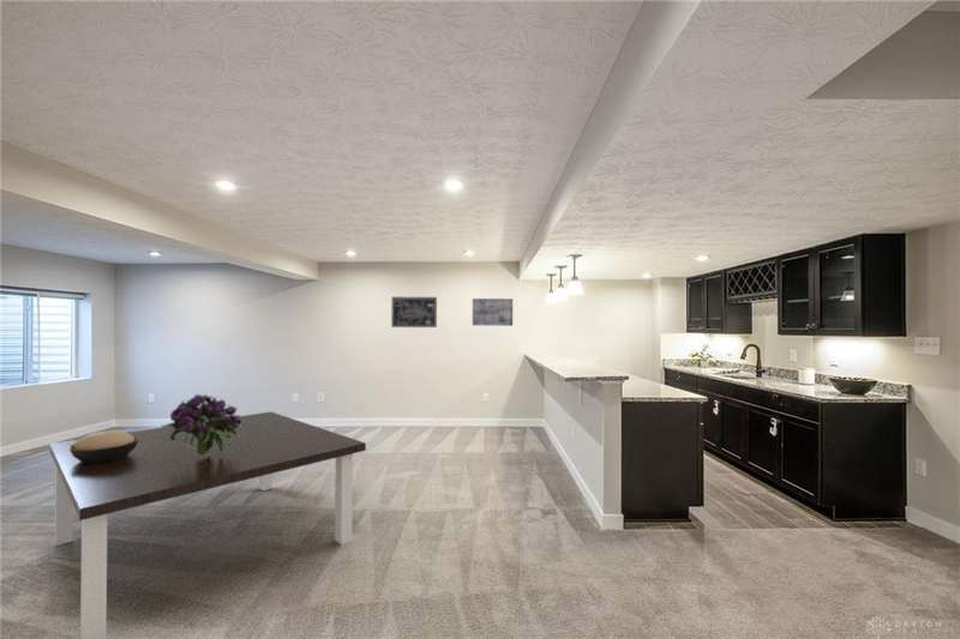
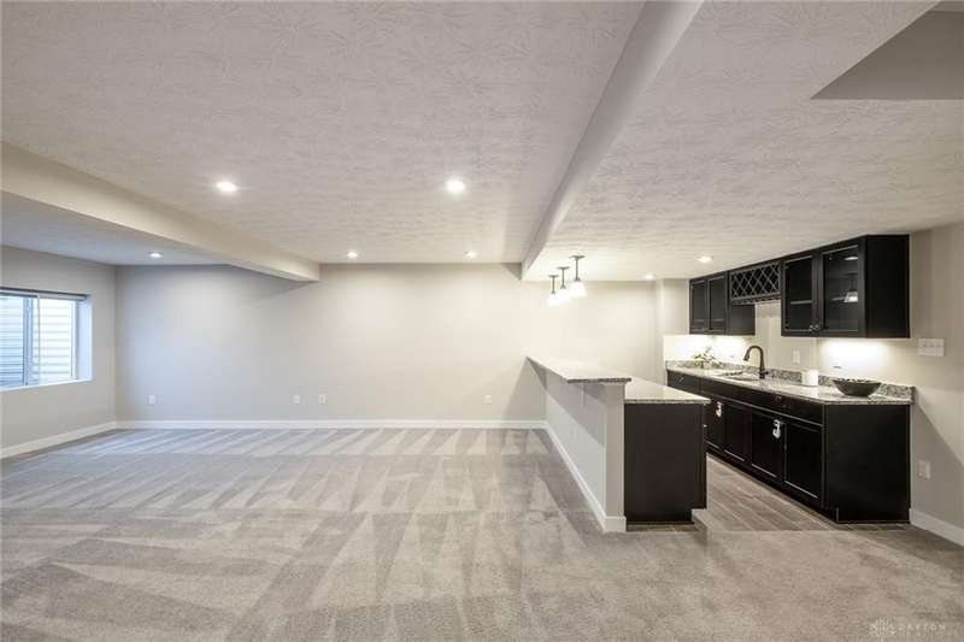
- decorative bowl (104, 444)
- wall art (414, 312)
- bouquet (203, 424)
- wall art (492, 312)
- dining table (208, 488)
